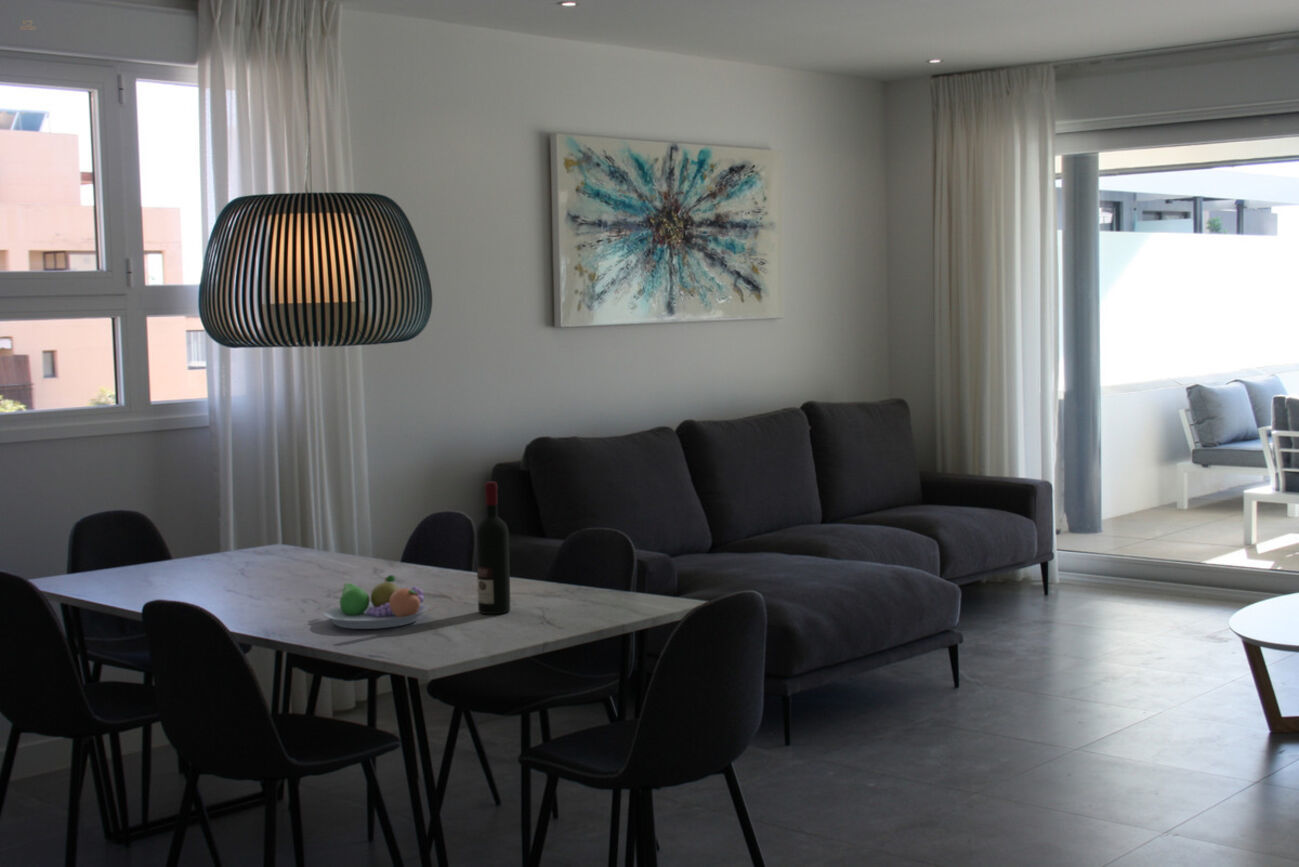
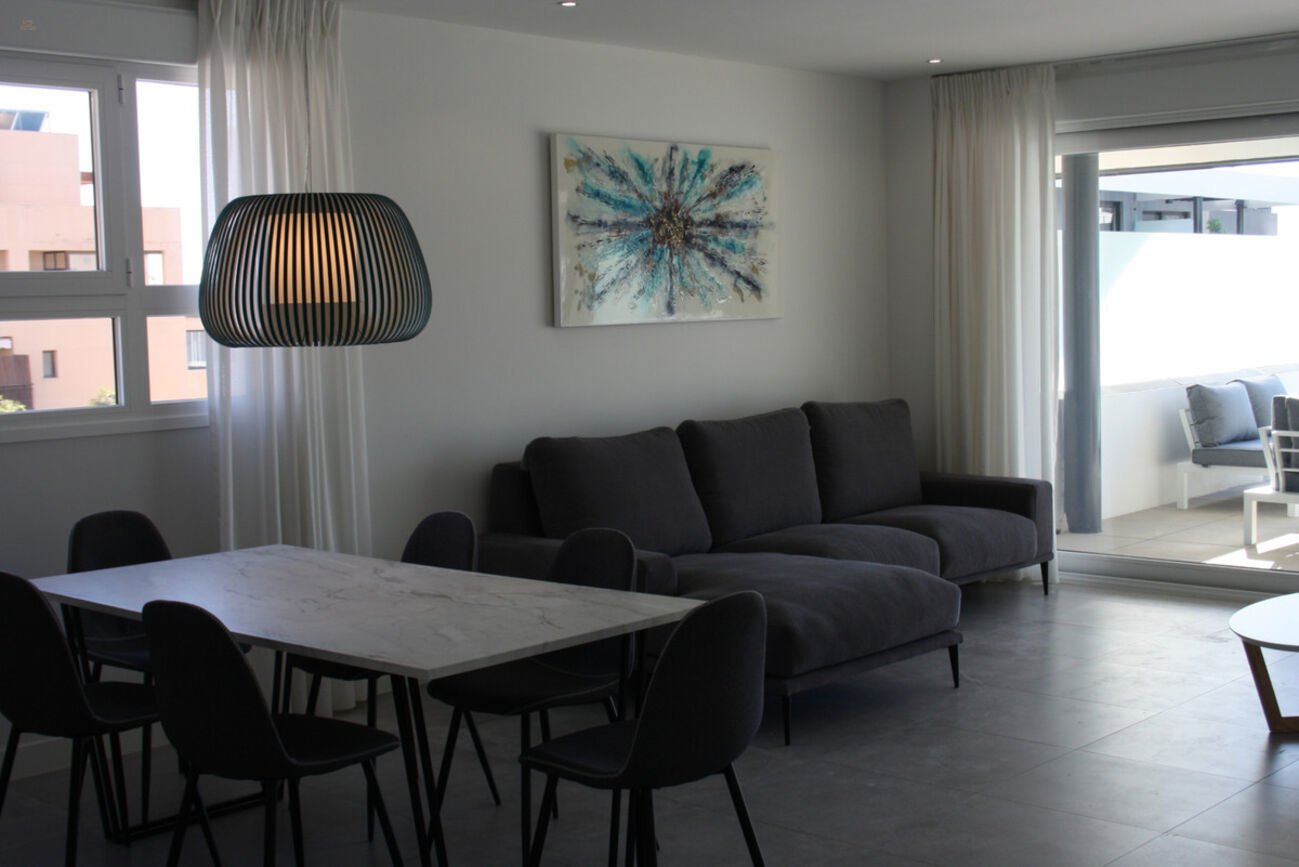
- alcohol (492, 546)
- fruit bowl (374, 600)
